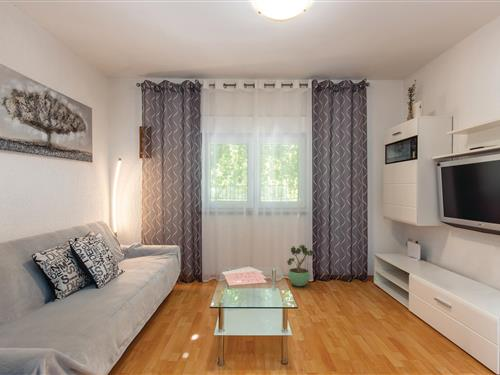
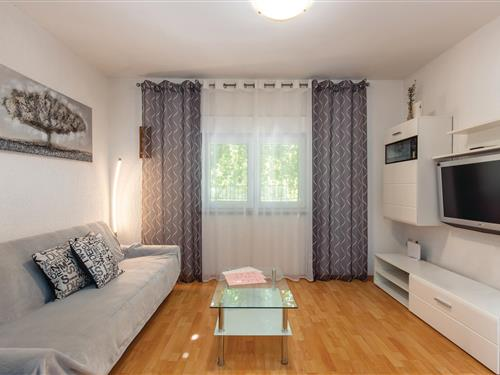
- potted plant (299, 264)
